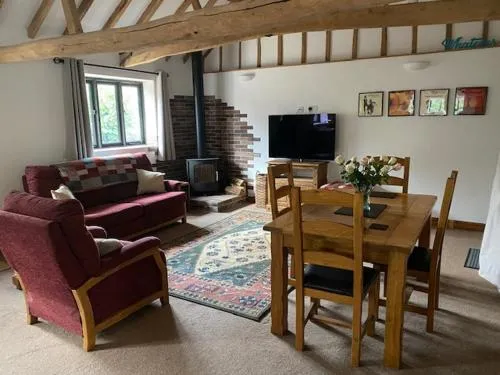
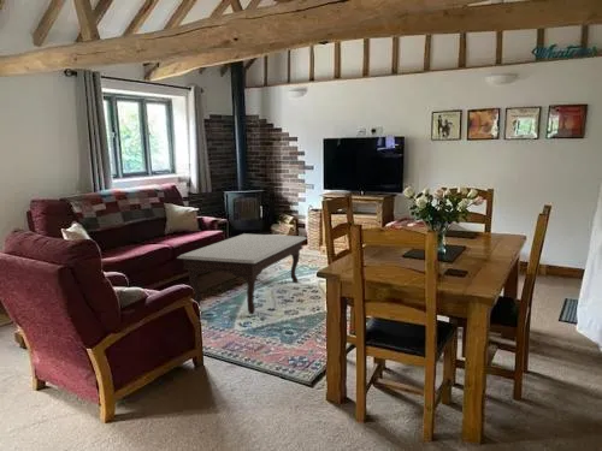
+ coffee table (248, 269)
